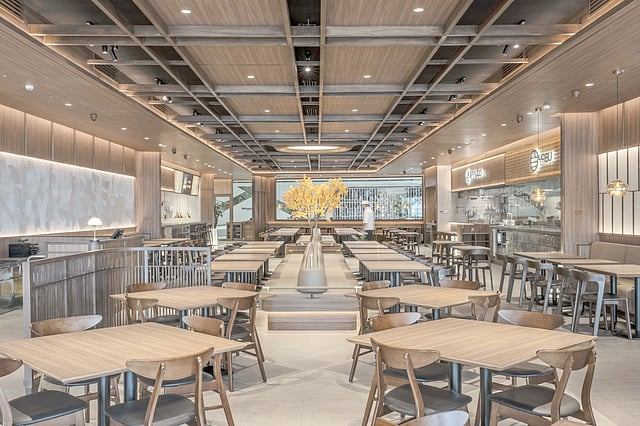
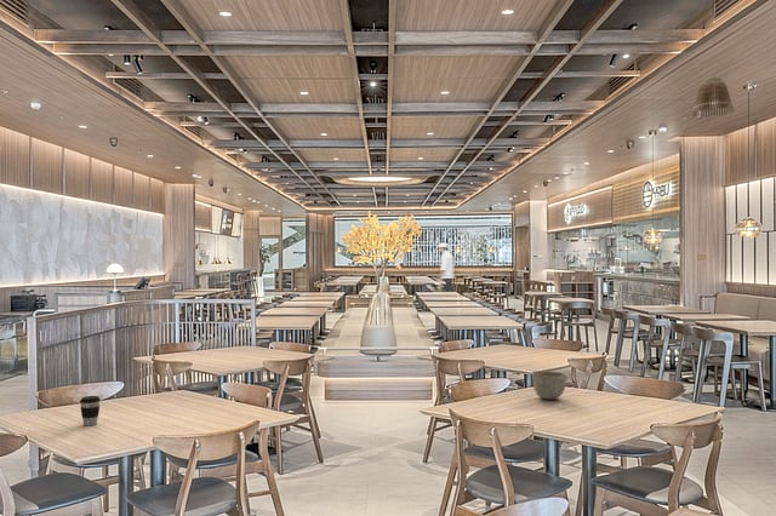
+ coffee cup (90, 411)
+ lamp shade (712, 94)
+ bowl (549, 385)
